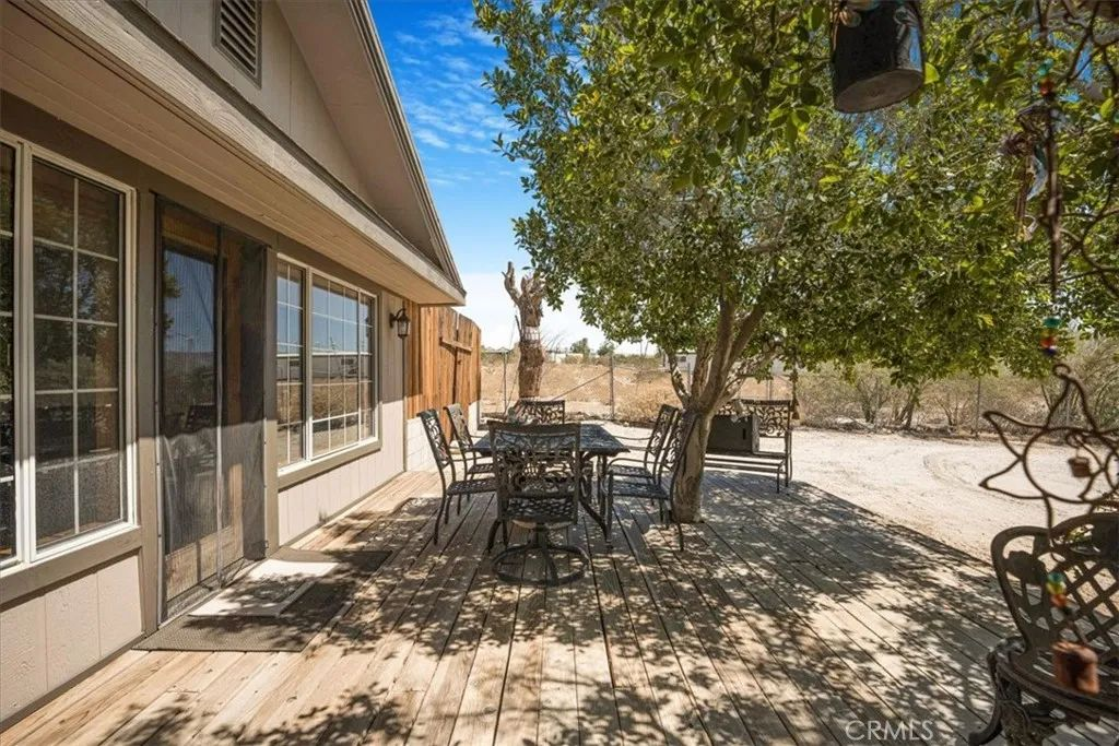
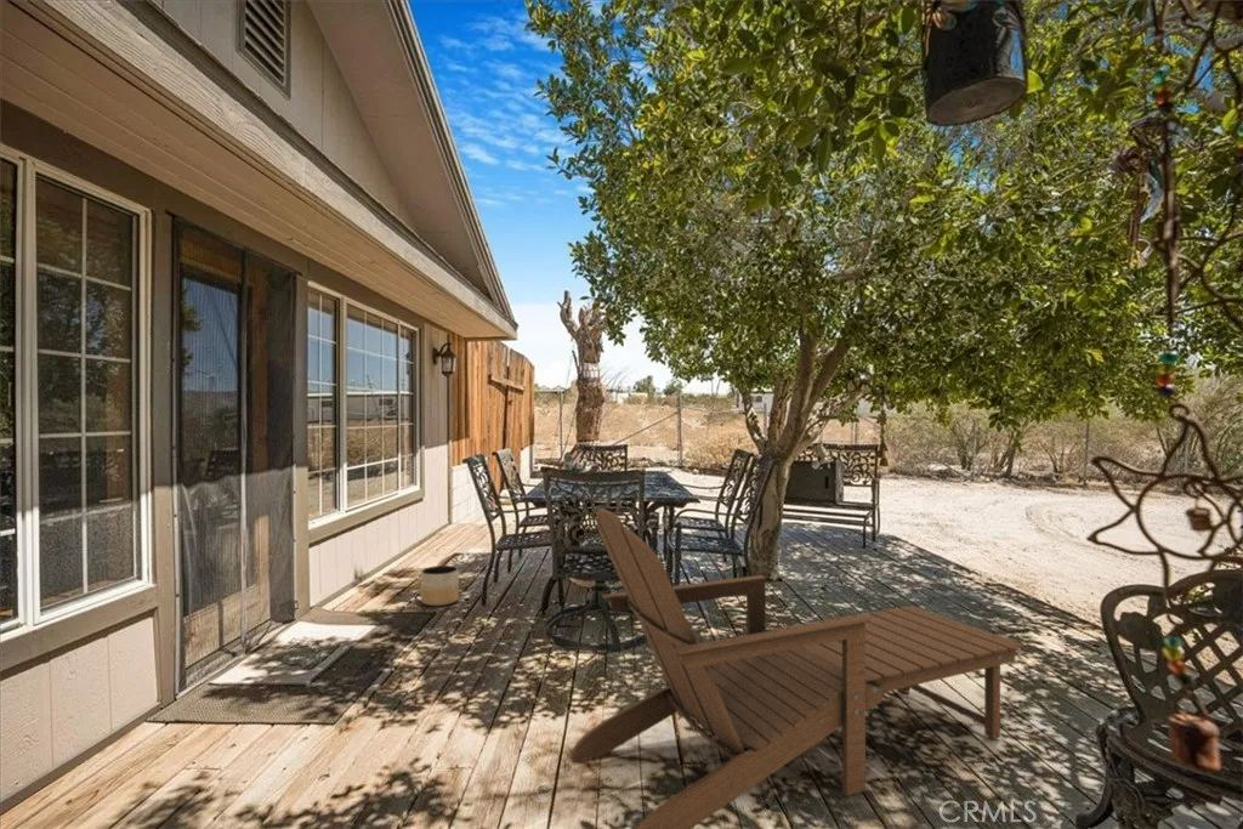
+ planter (439, 585)
+ lounge chair (805, 623)
